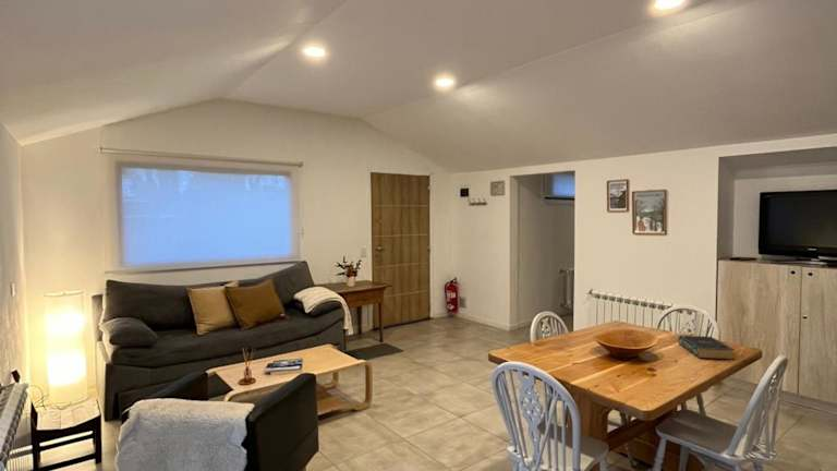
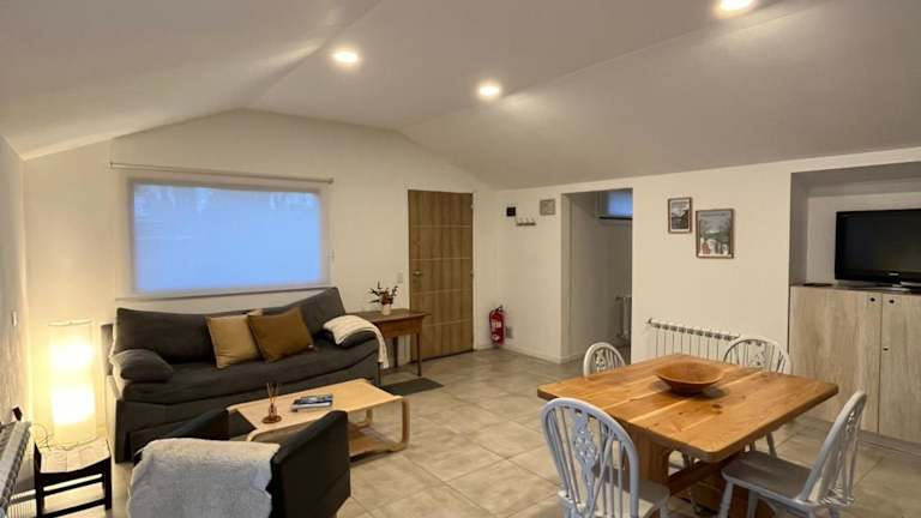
- book (704, 347)
